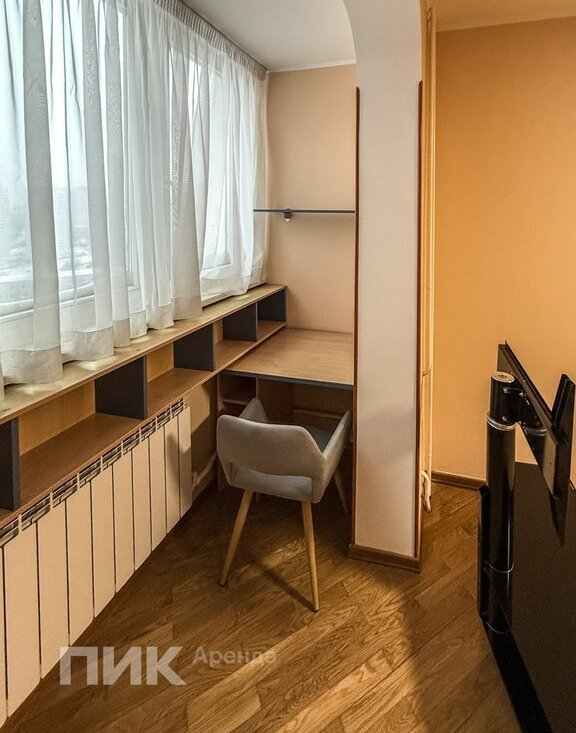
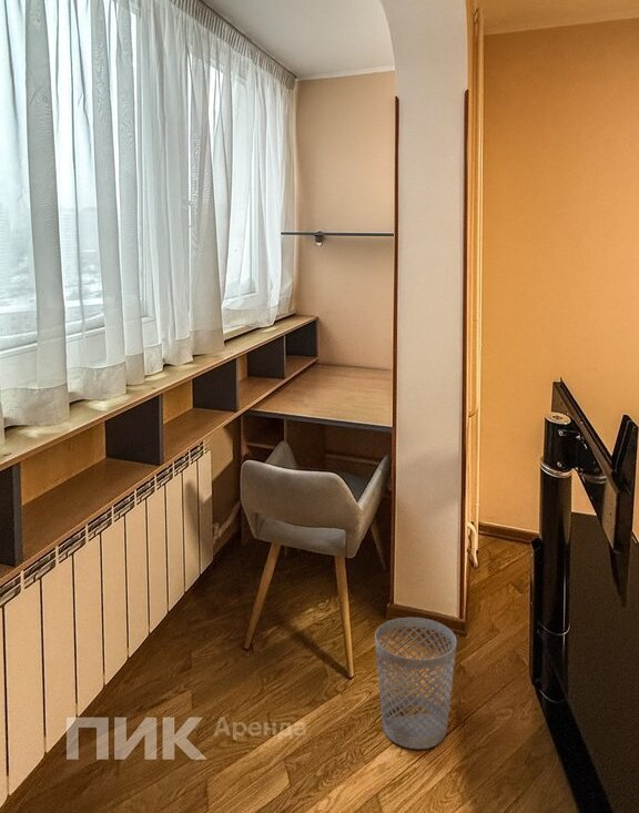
+ wastebasket (414, 682)
